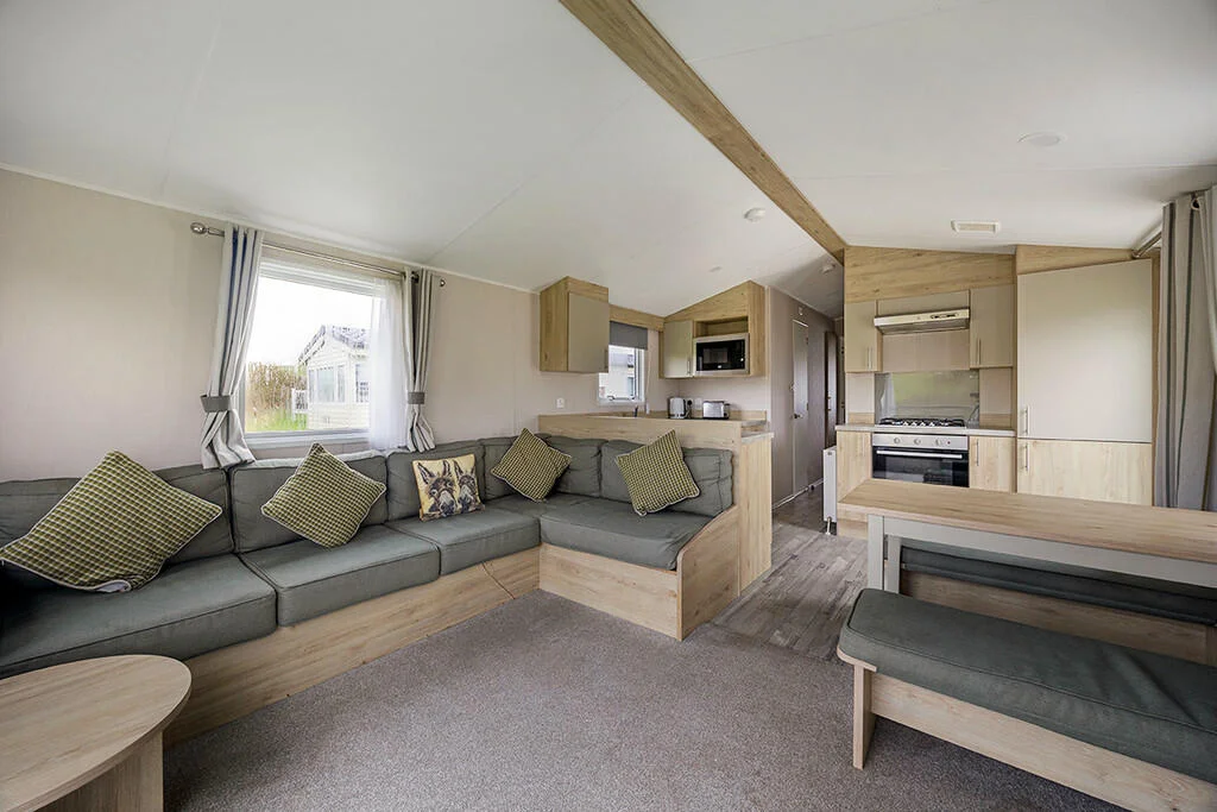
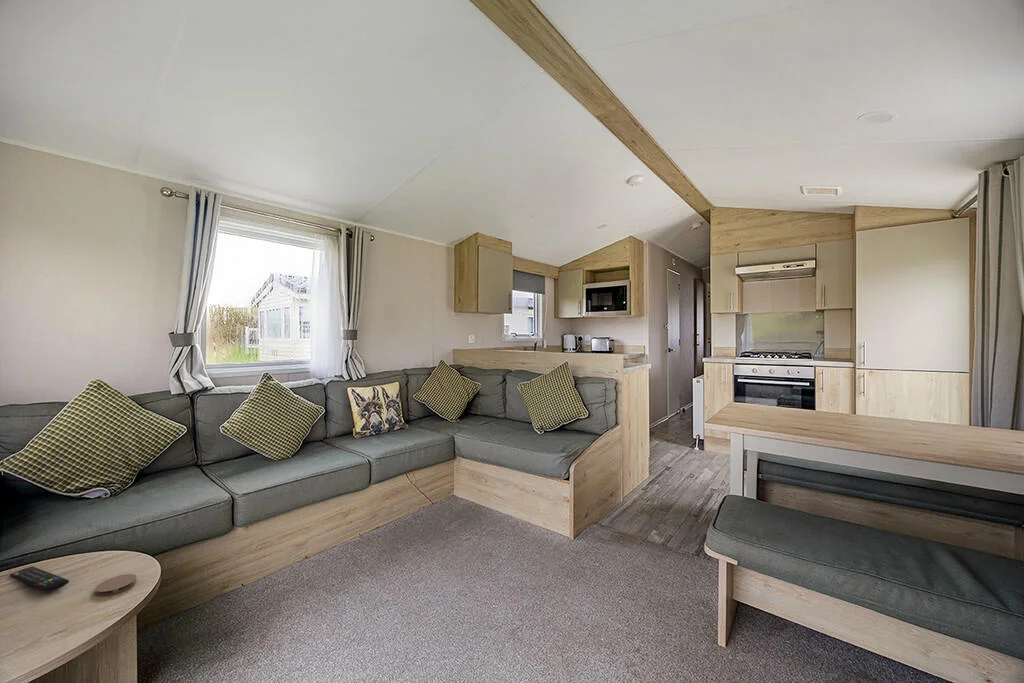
+ remote control (38, 579)
+ coaster (116, 584)
